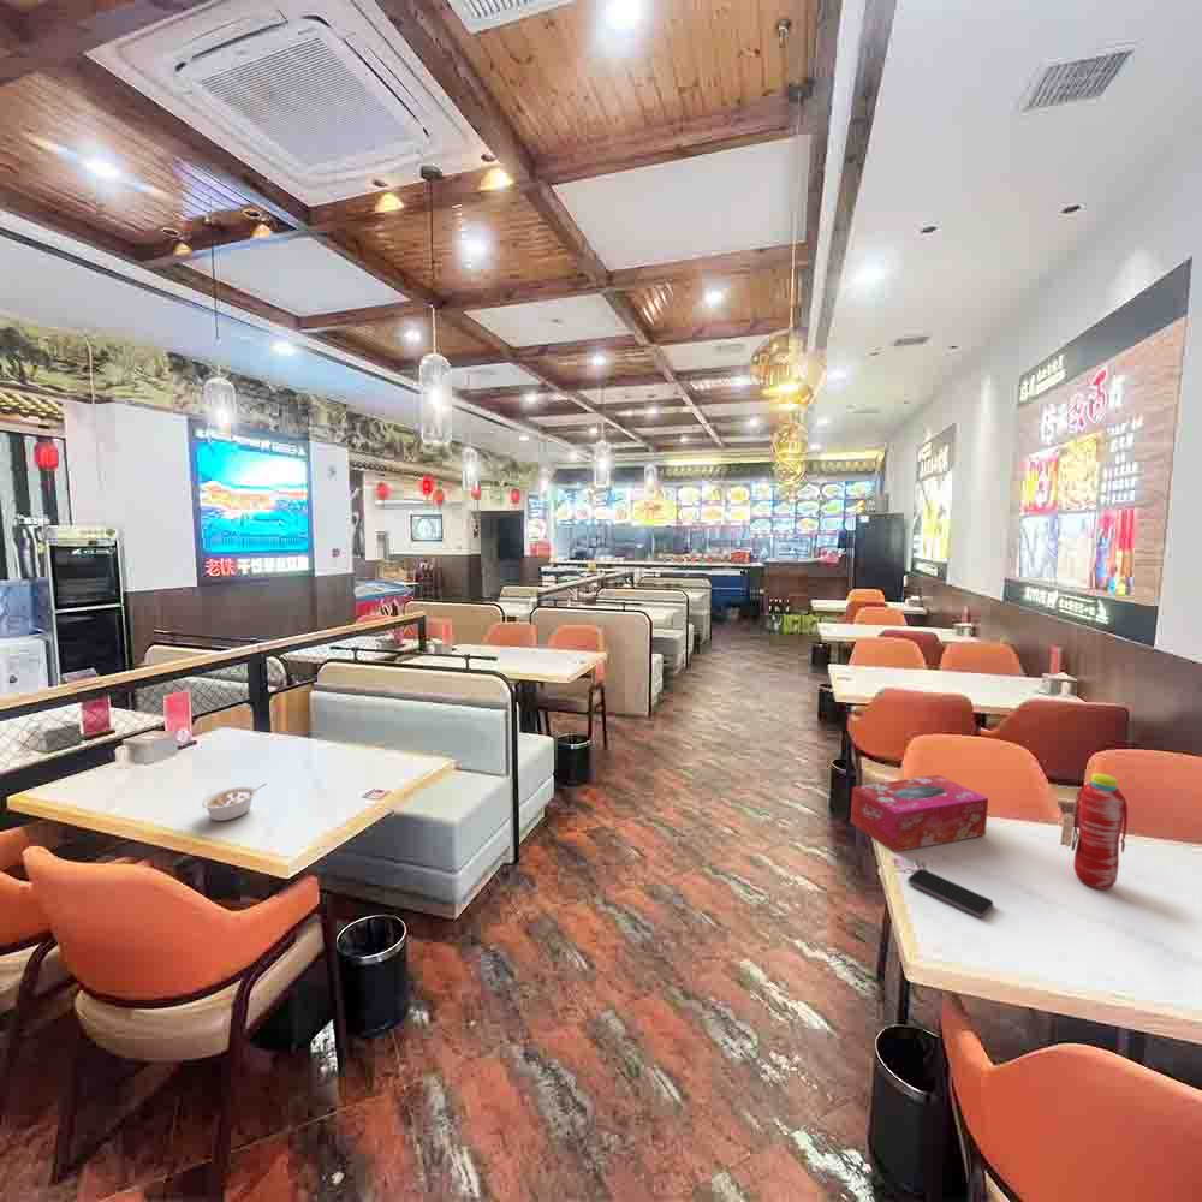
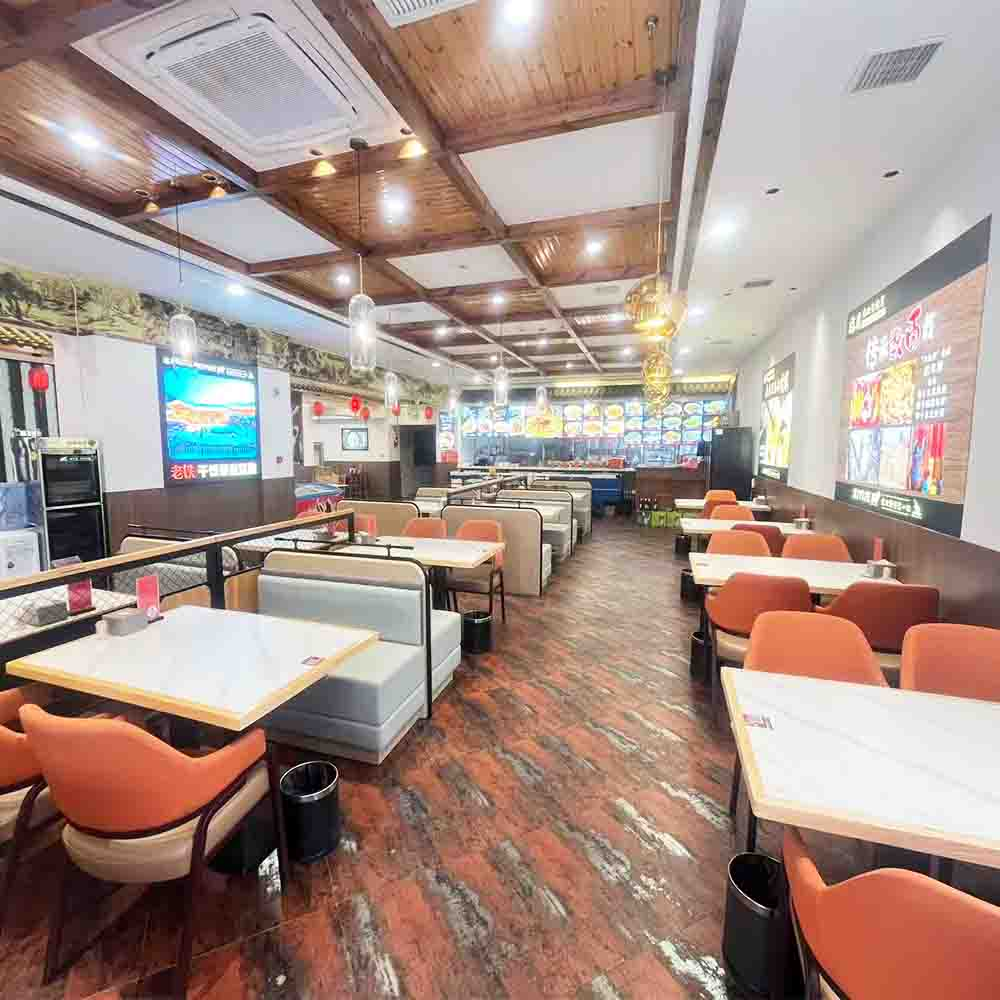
- legume (231, 802)
- tissue box (917, 810)
- smartphone (948, 891)
- water bottle (1090, 827)
